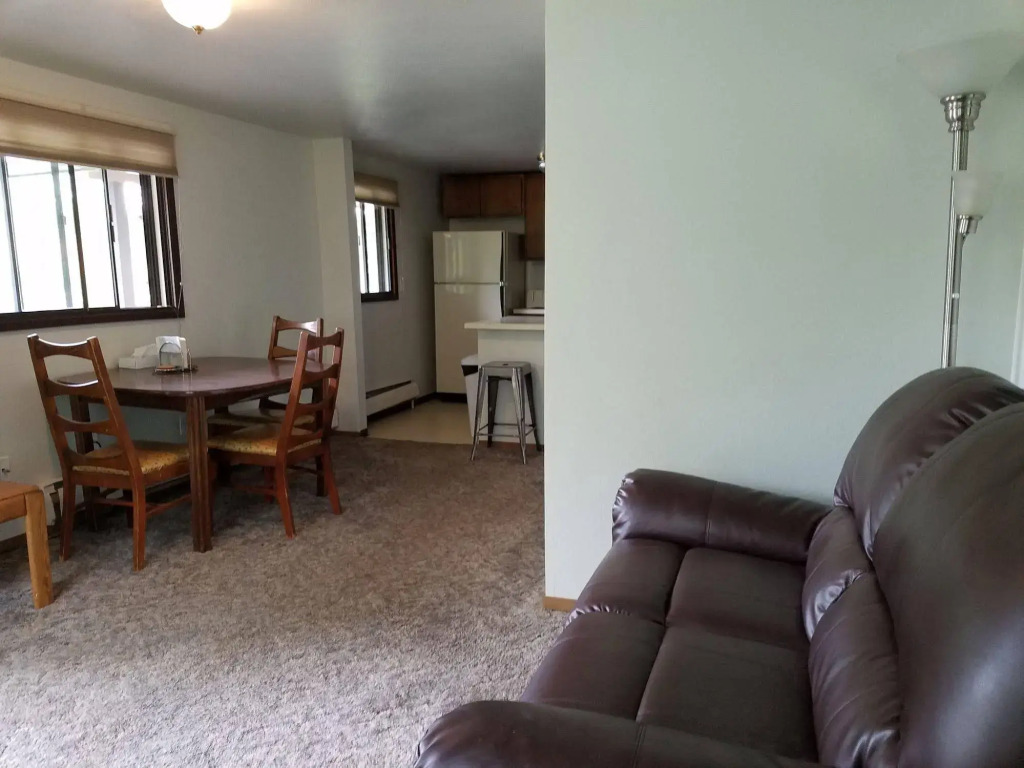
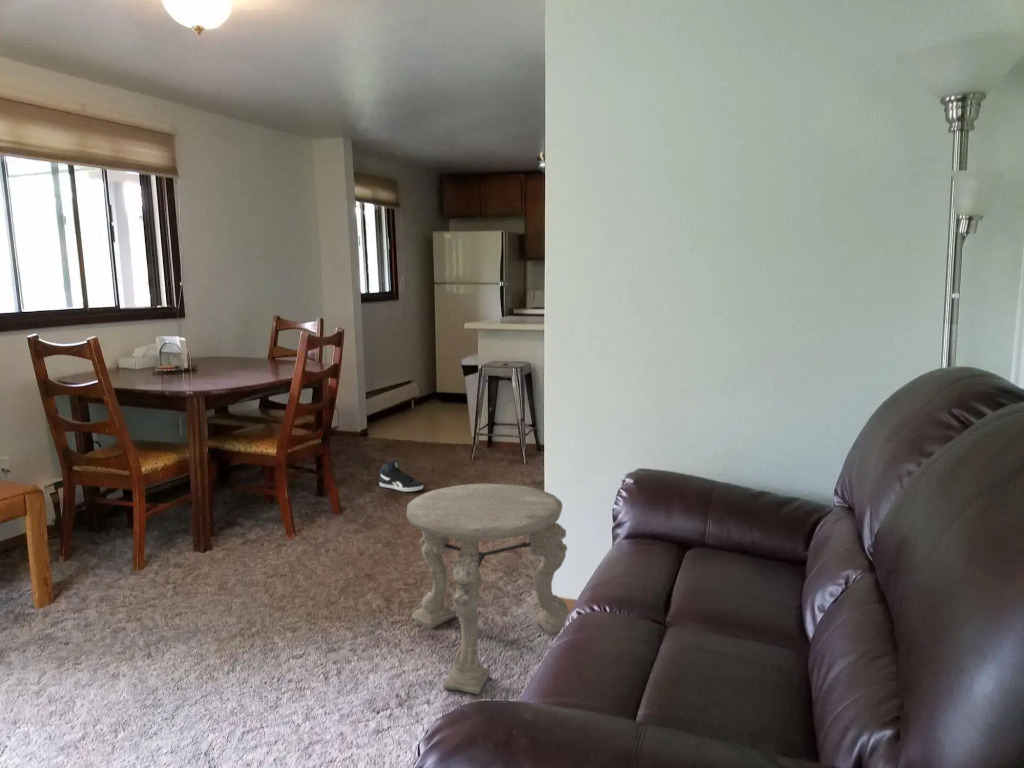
+ side table (479, 575)
+ sneaker (399, 474)
